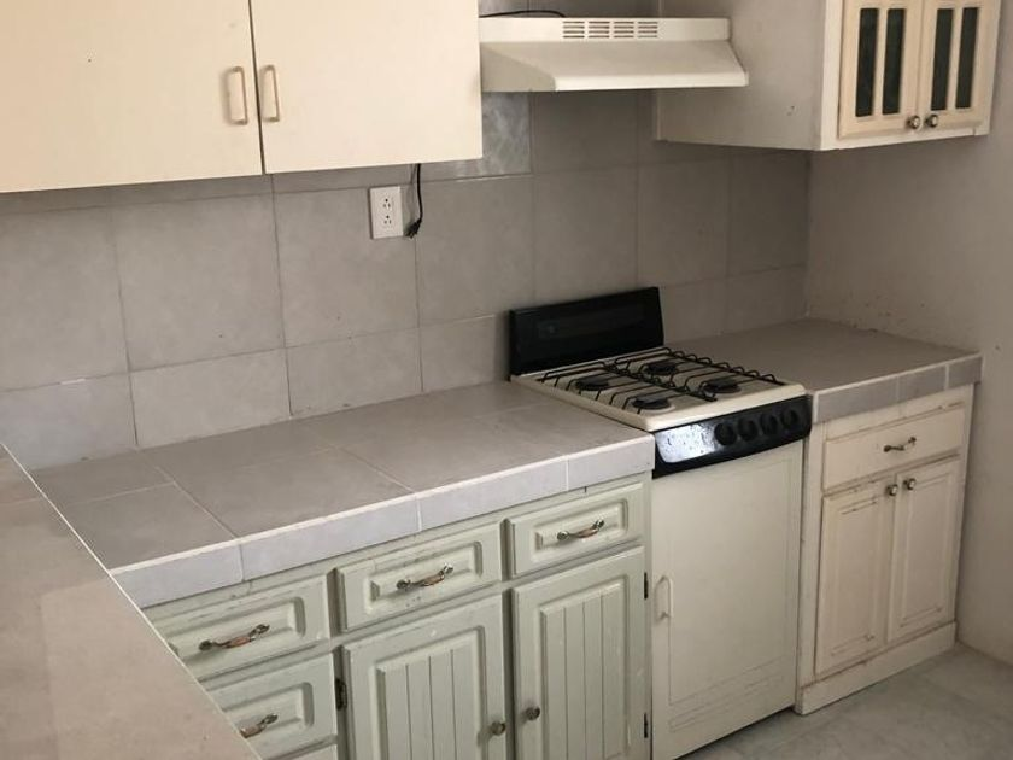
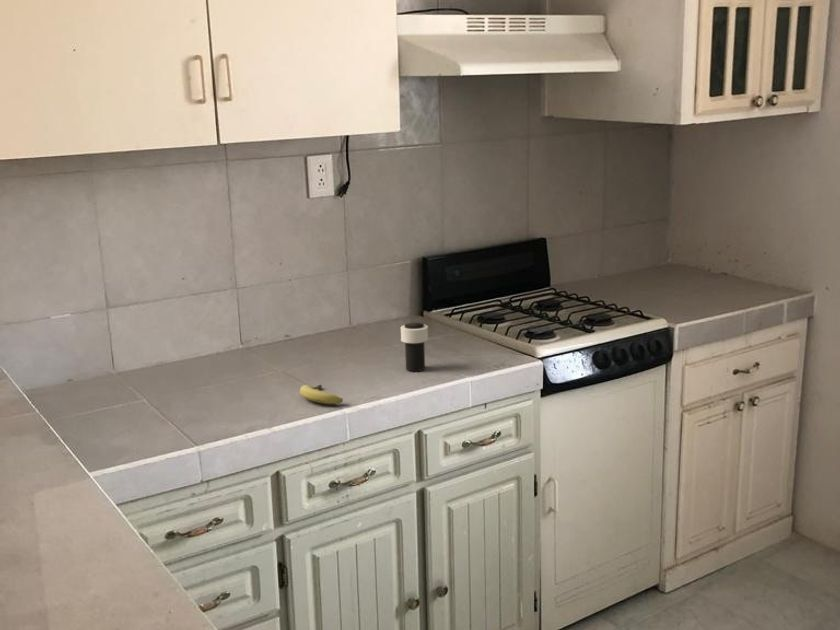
+ fruit (318, 392)
+ cup (414, 346)
